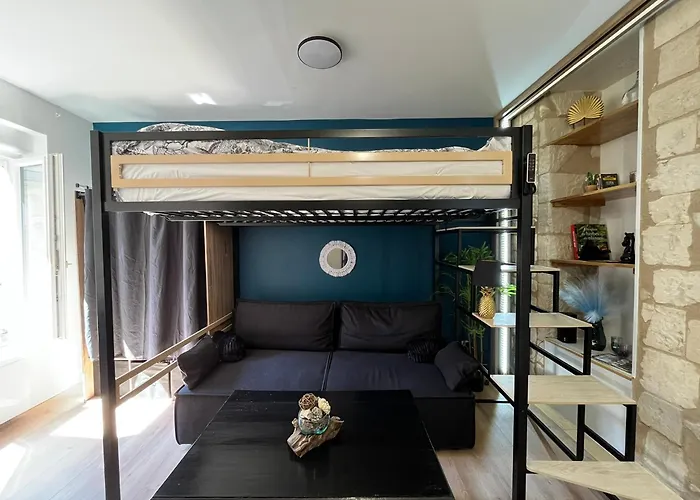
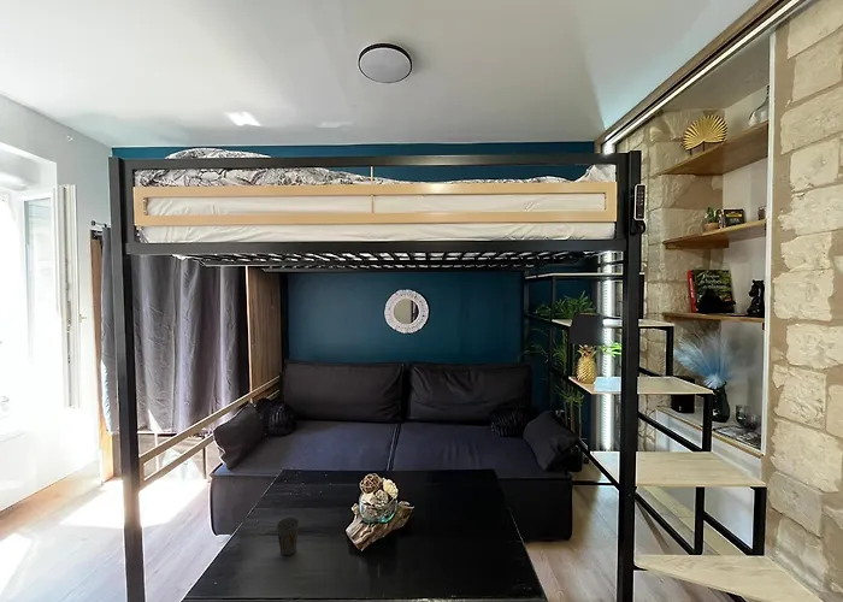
+ cup (288, 537)
